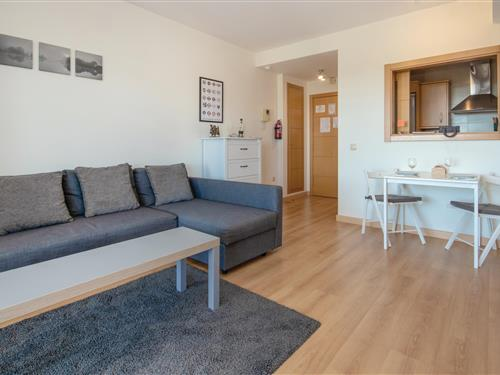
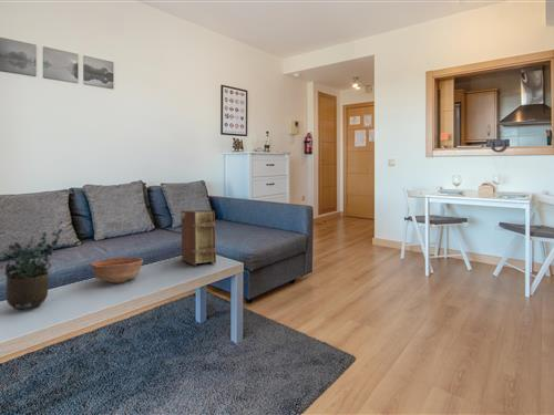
+ book (197, 236)
+ potted plant (32, 264)
+ bowl (117, 270)
